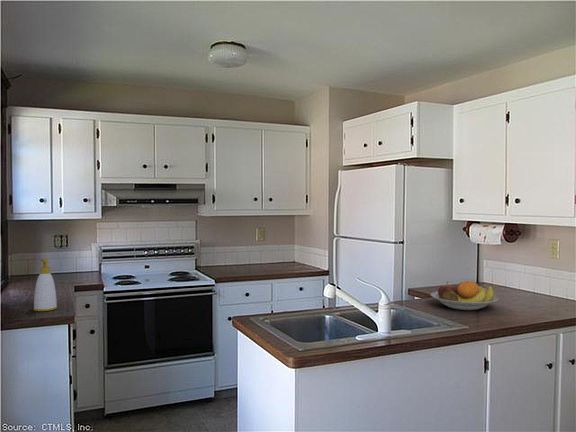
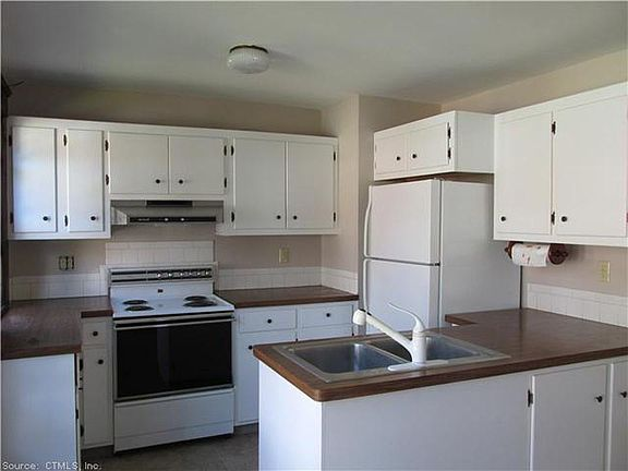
- fruit bowl (463, 293)
- soap bottle (45, 284)
